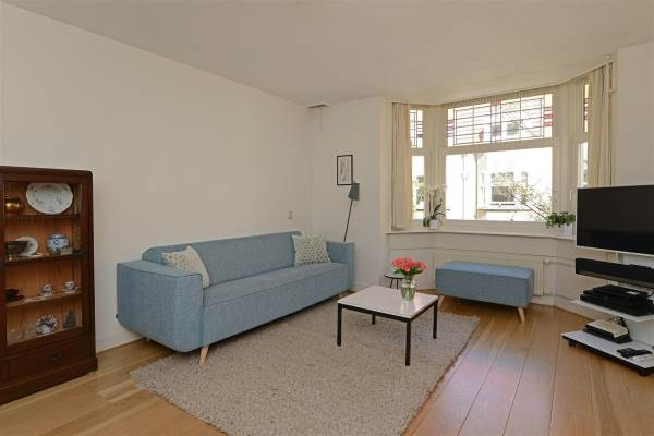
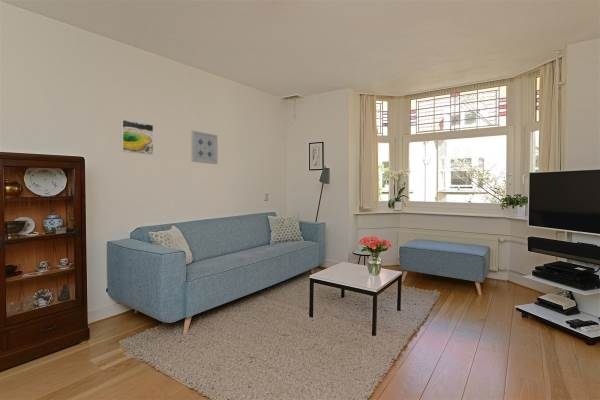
+ wall art (204, 148)
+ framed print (137, 137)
